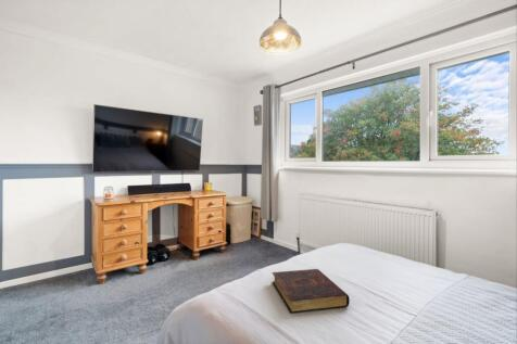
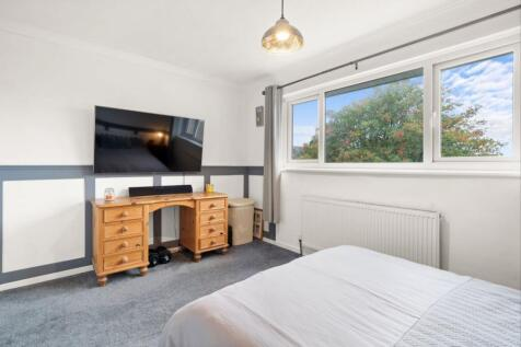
- book (306, 288)
